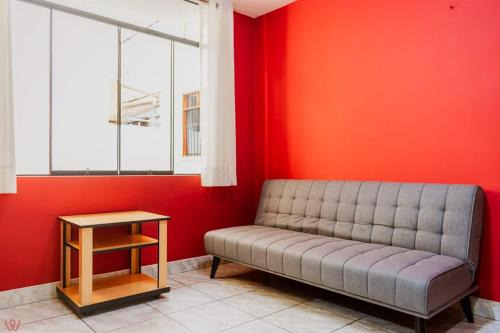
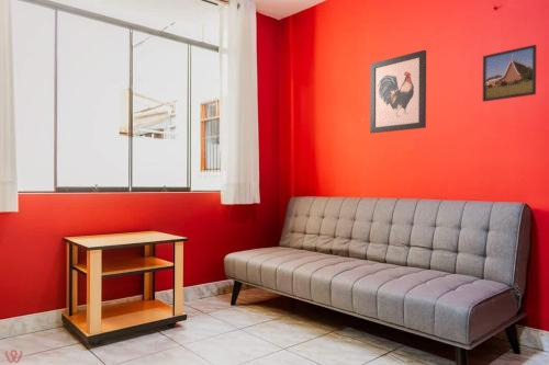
+ wall art (396, 93)
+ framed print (507, 73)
